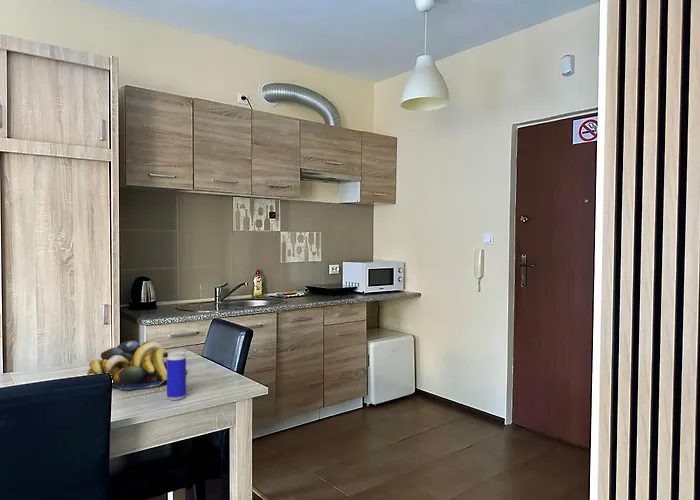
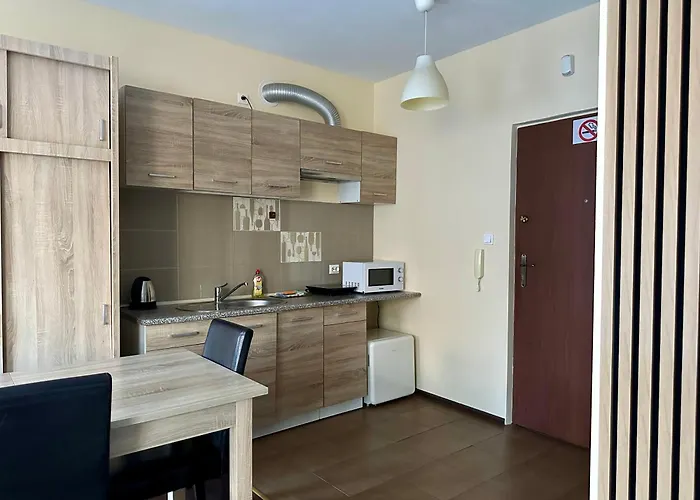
- beverage can (176, 375)
- fruit bowl (140, 359)
